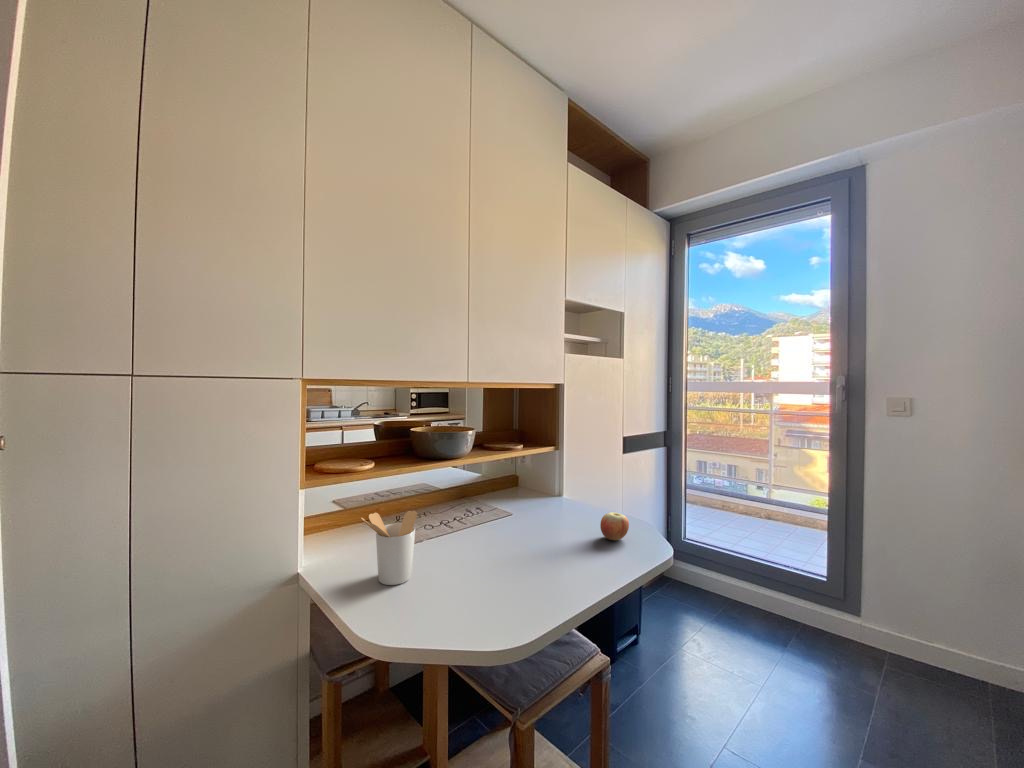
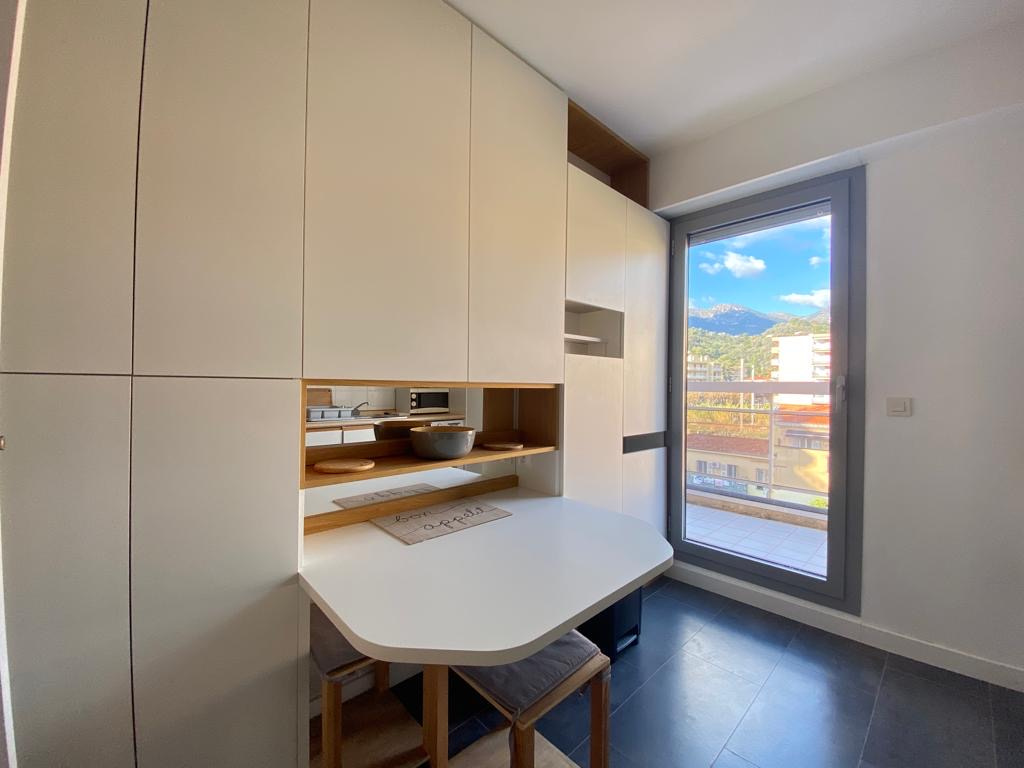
- utensil holder (387, 545)
- apple (614, 525)
